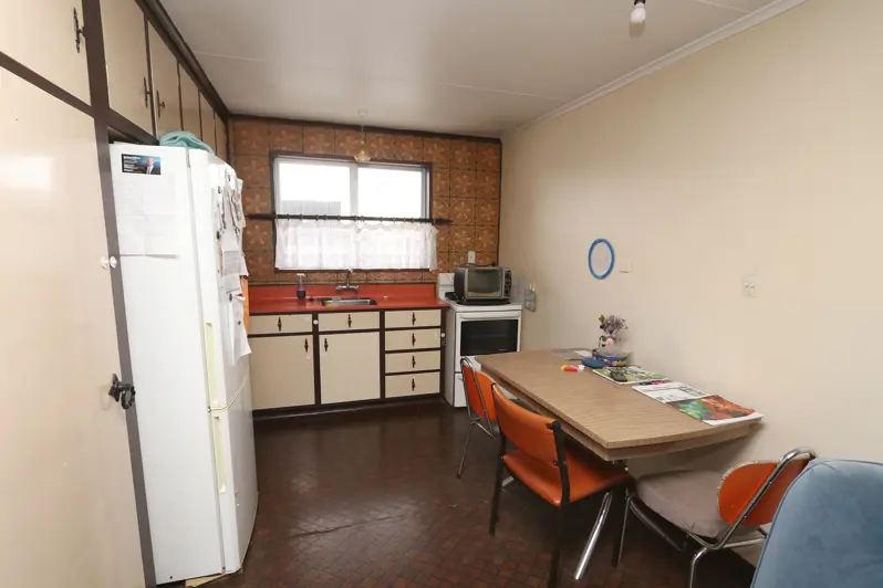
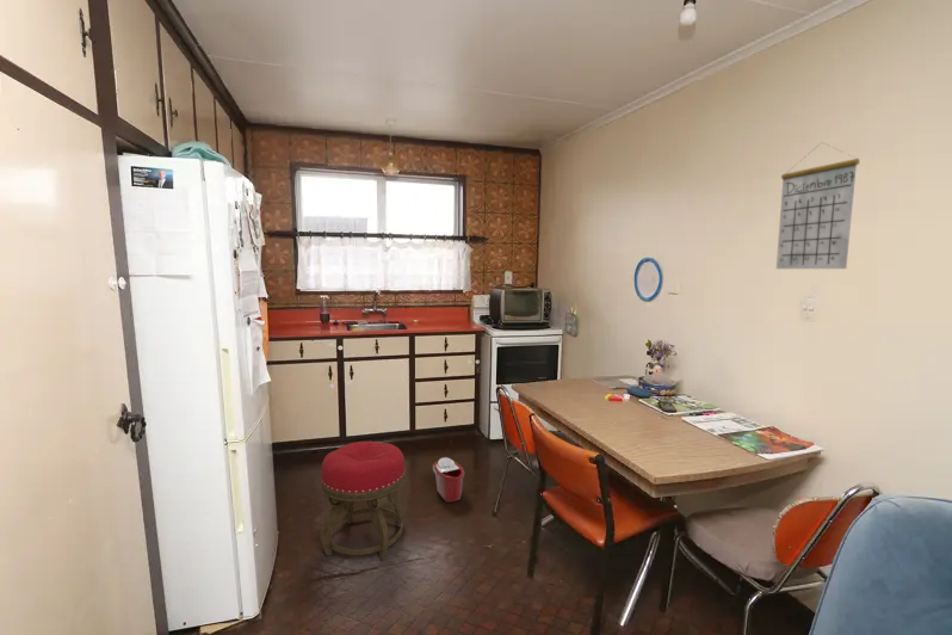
+ calendar (814, 205)
+ stool (364, 495)
+ bucket (449, 480)
